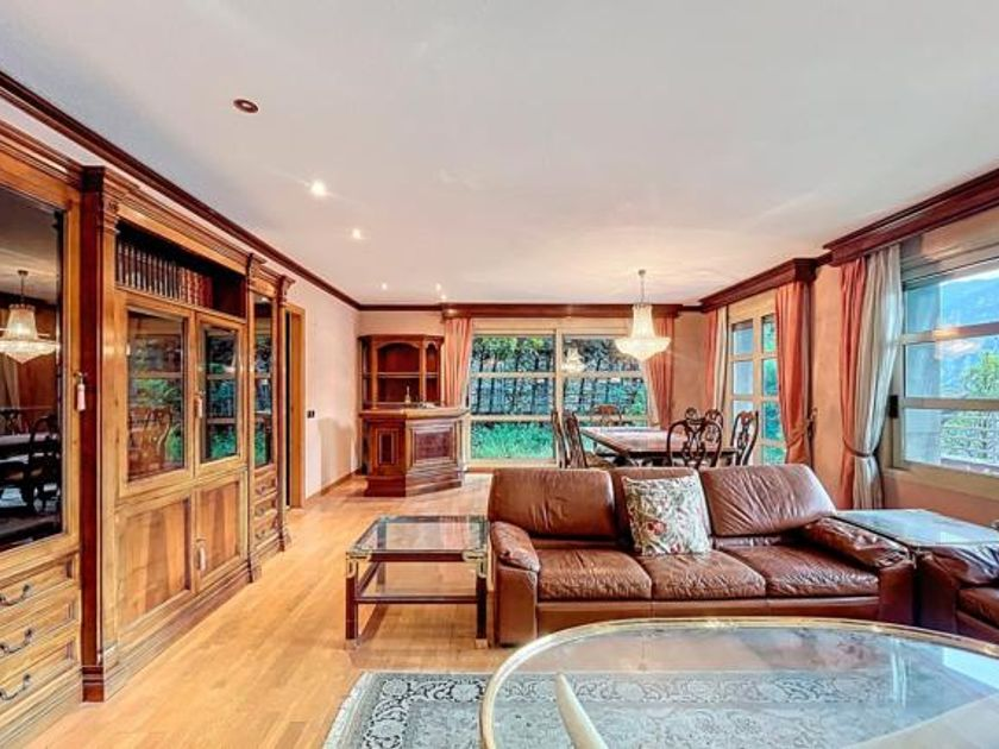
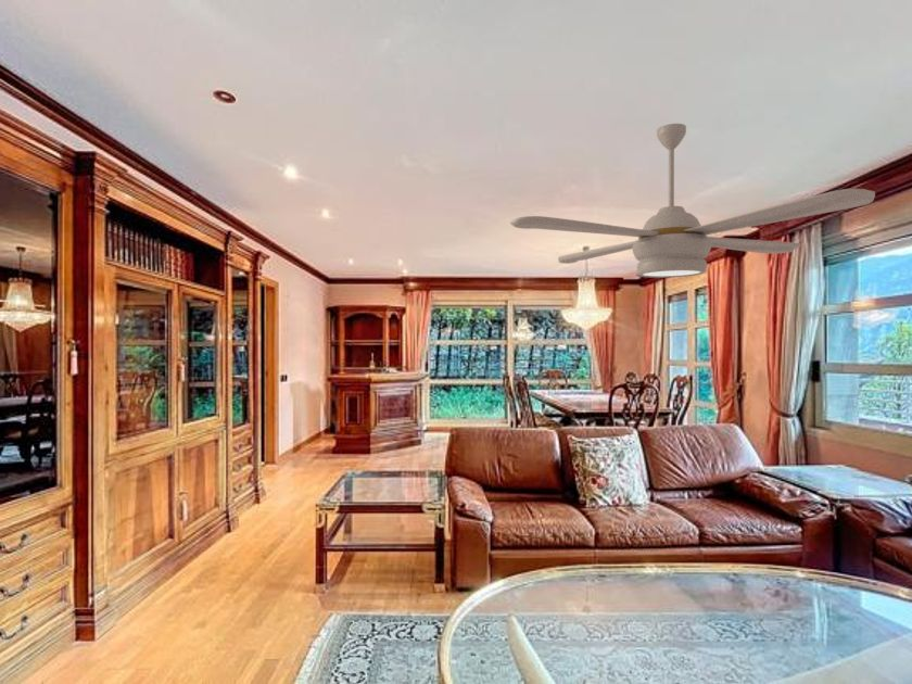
+ ceiling fan (671, 201)
